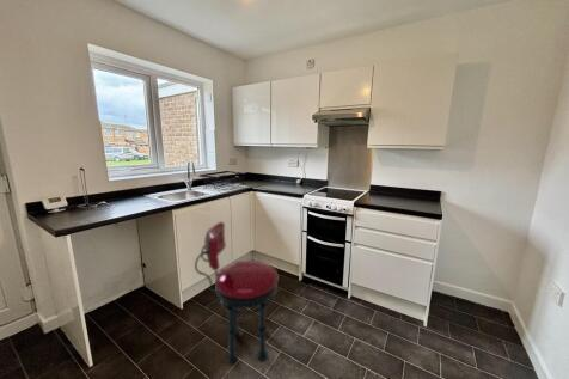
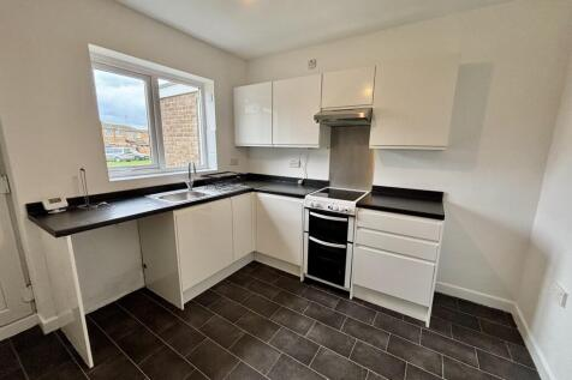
- stool (239, 289)
